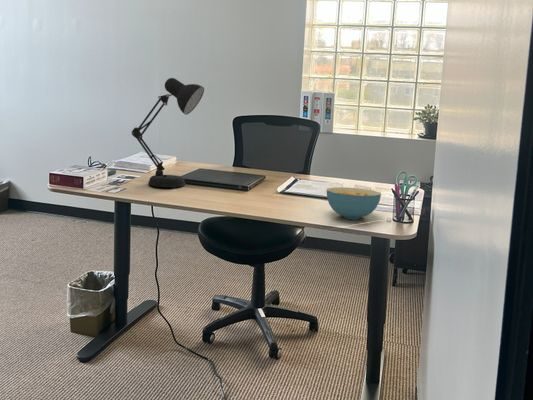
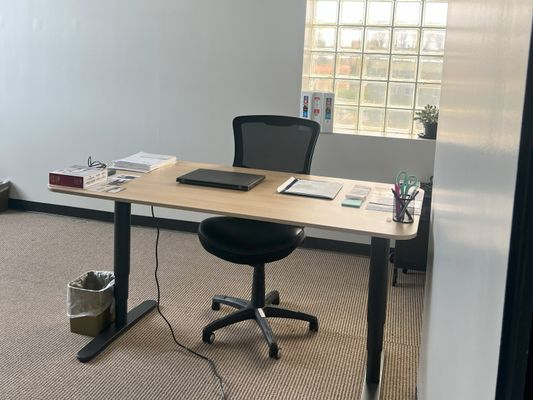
- cereal bowl (352, 204)
- desk lamp (154, 118)
